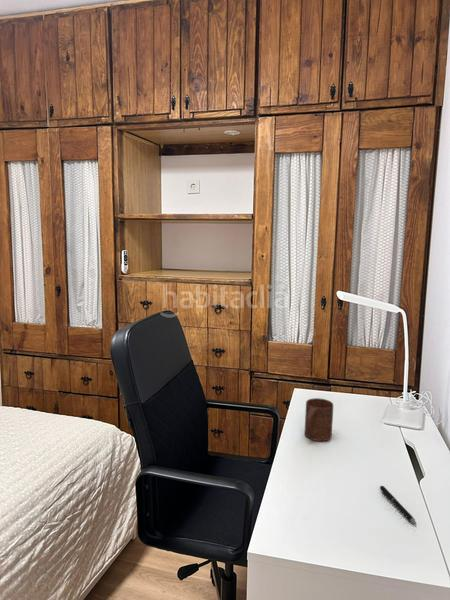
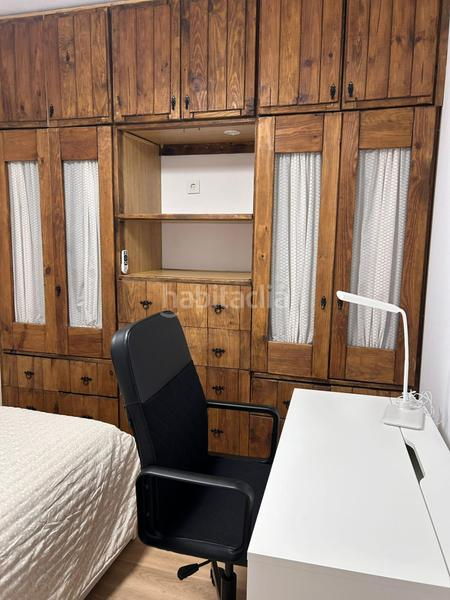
- pen (397, 504)
- cup (318, 421)
